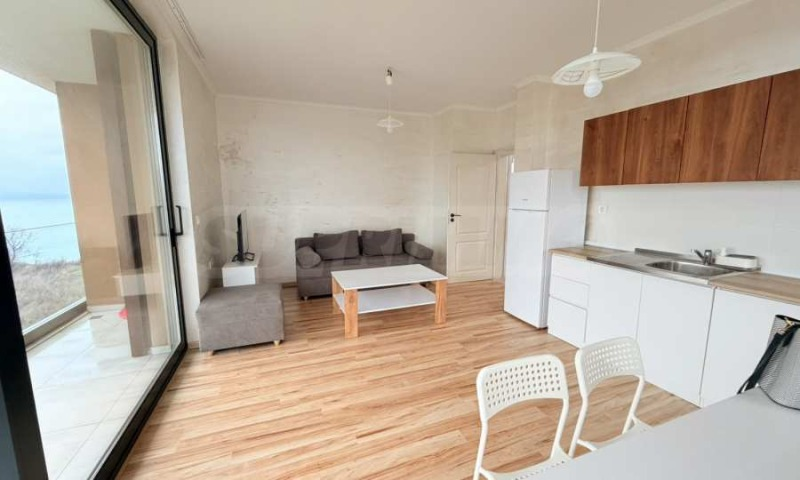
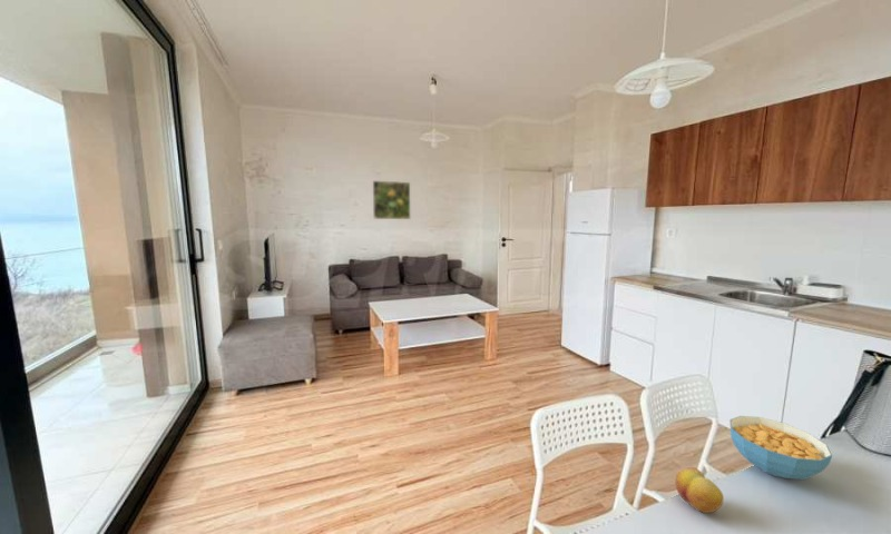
+ cereal bowl (774, 453)
+ fruit (697, 490)
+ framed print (391, 200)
